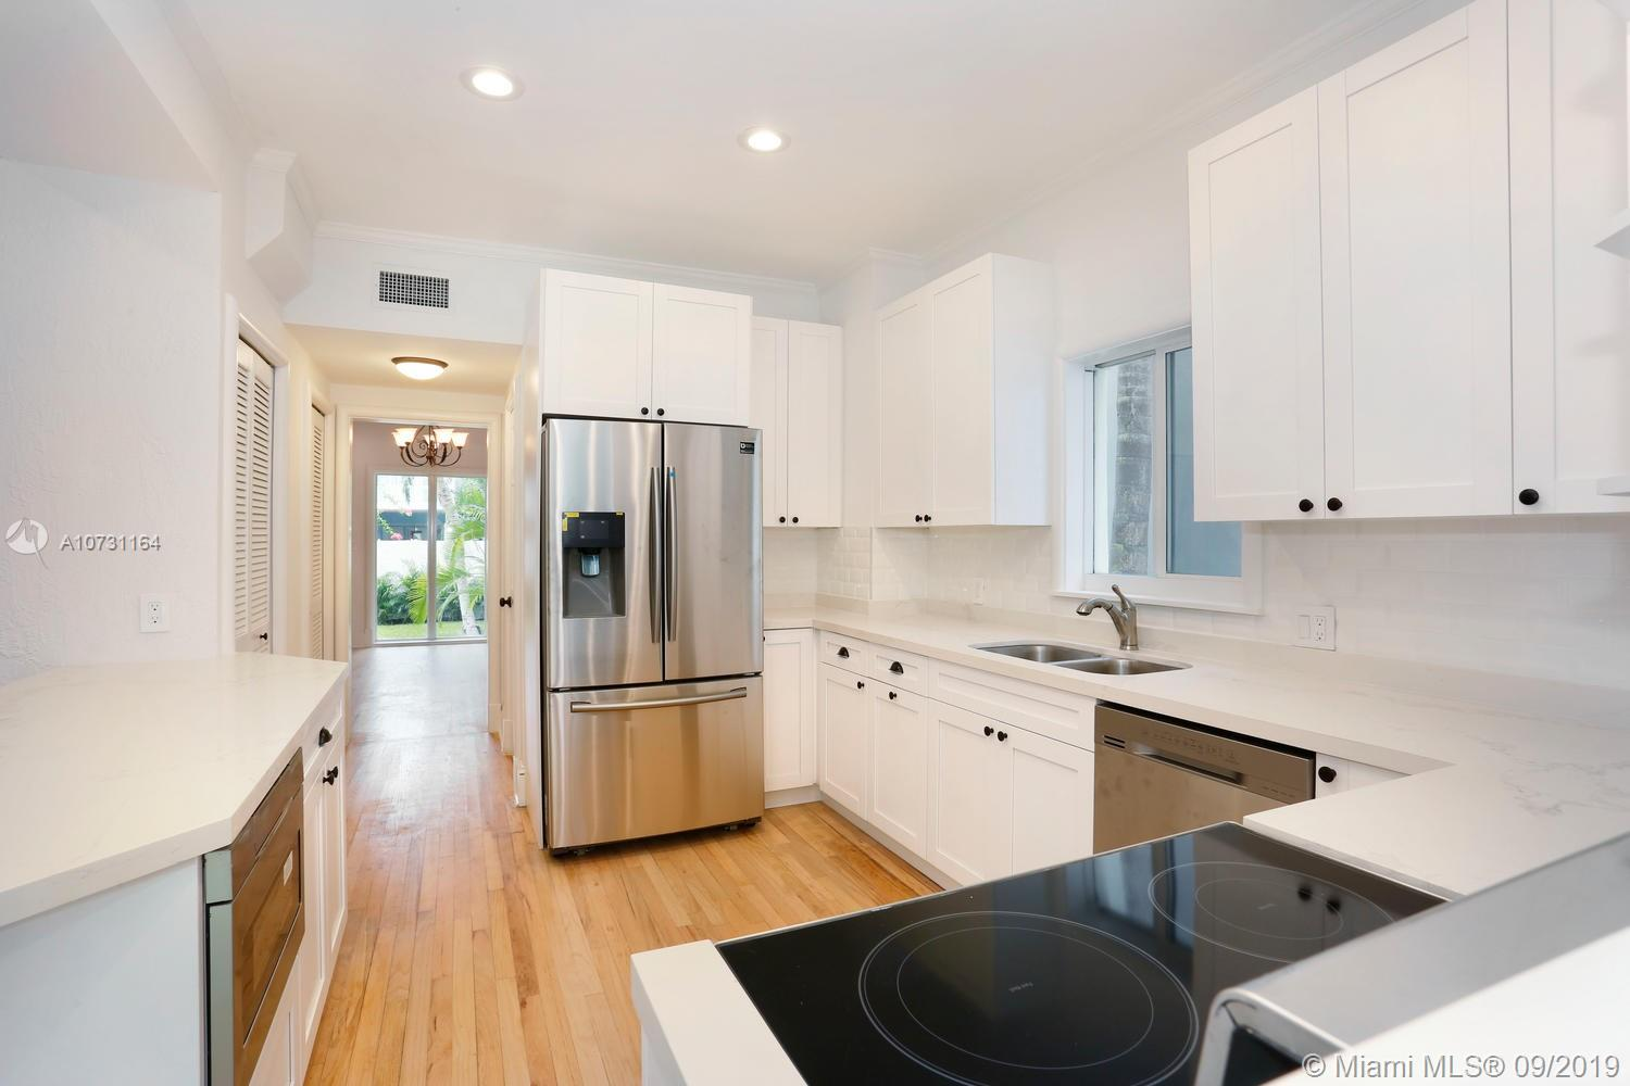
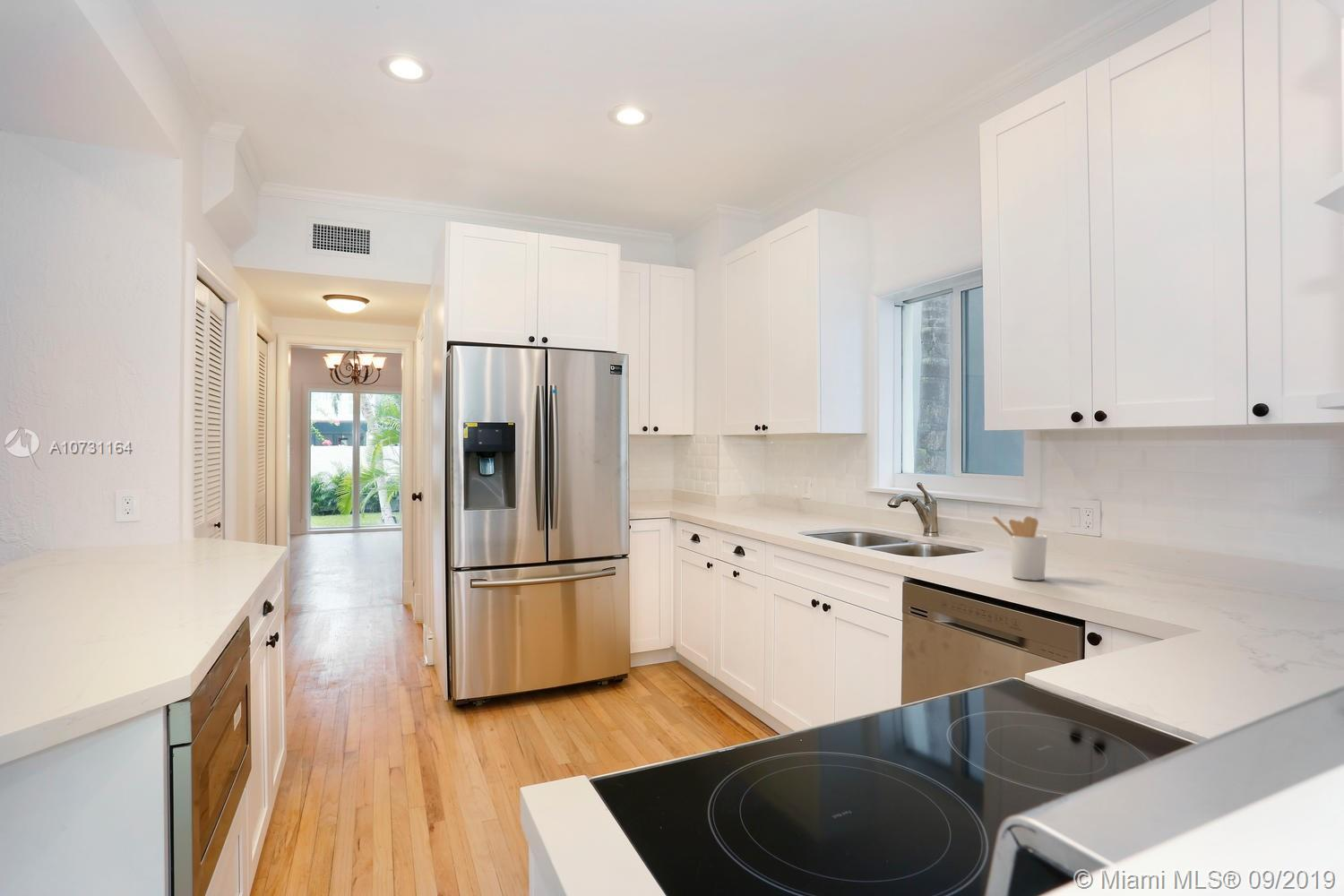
+ utensil holder (1018, 546)
